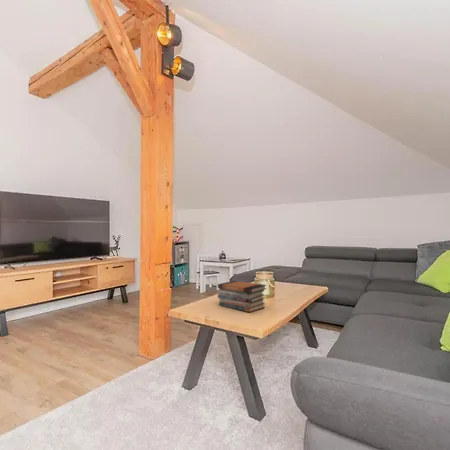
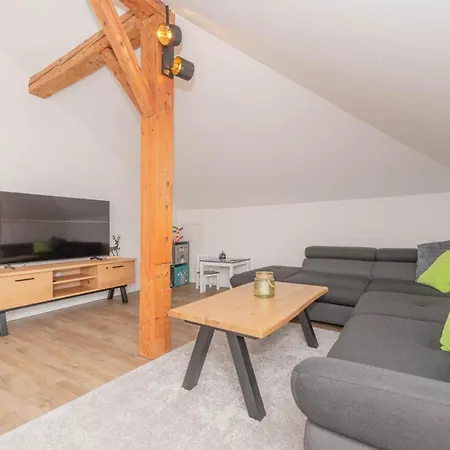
- book stack (241, 295)
